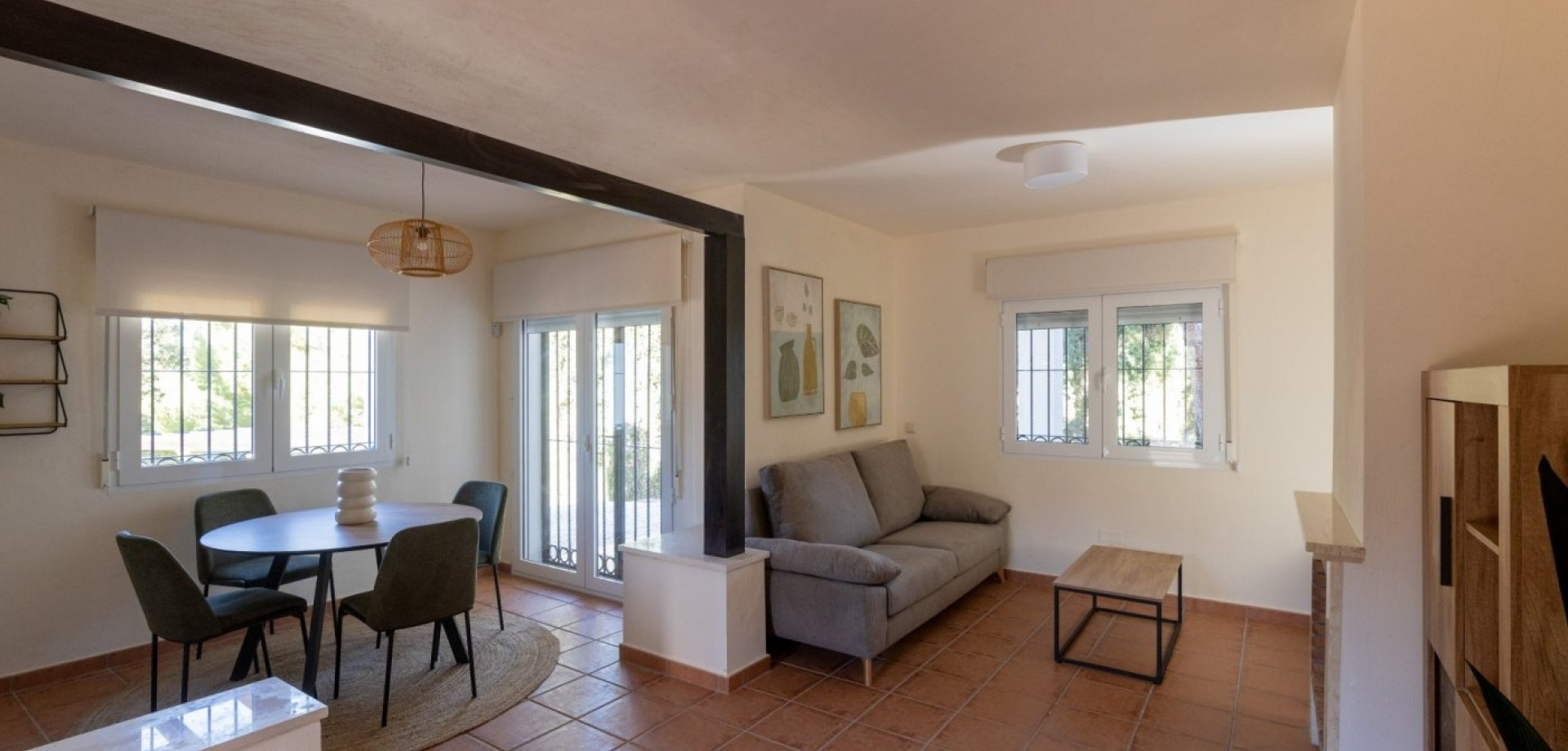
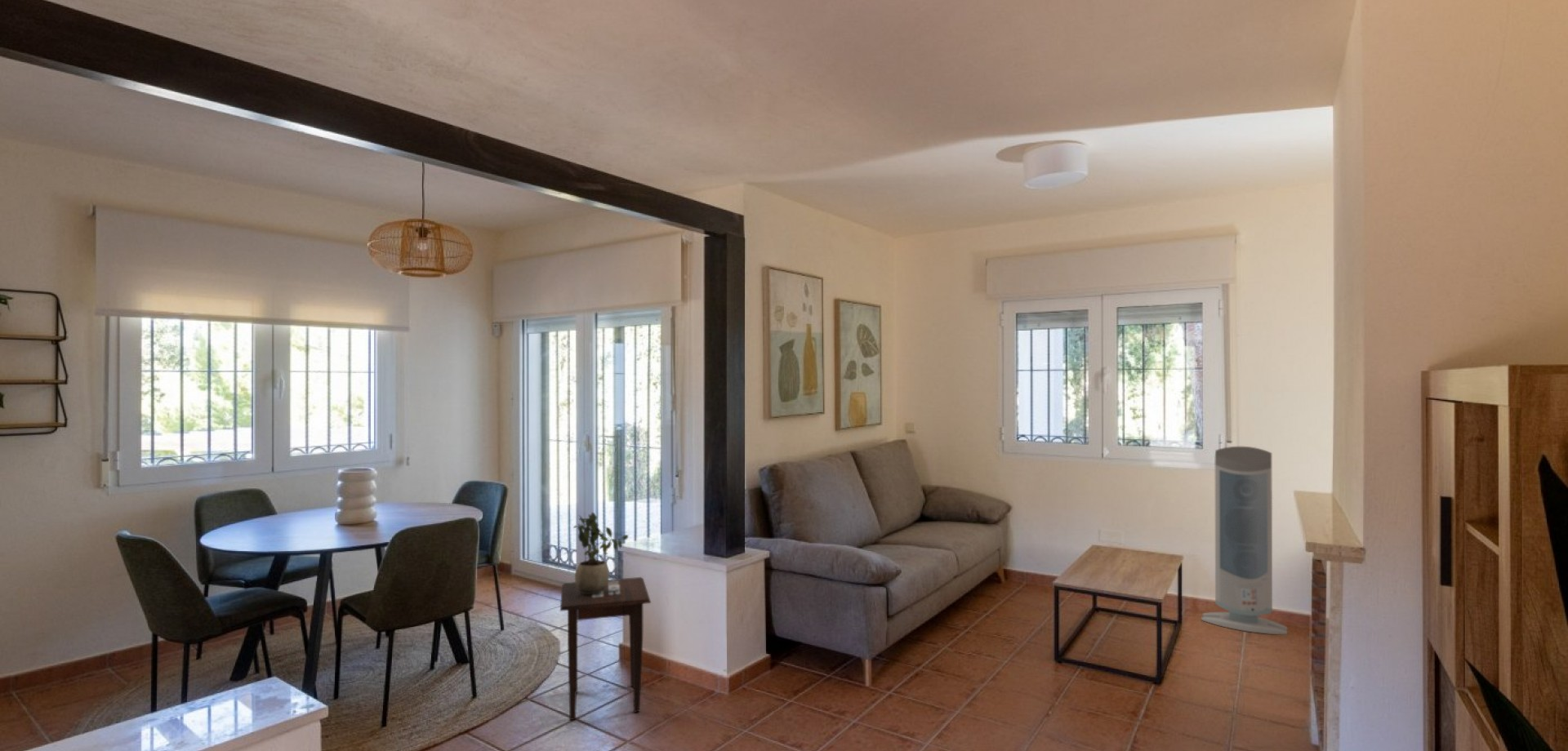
+ air purifier (1243, 535)
+ side table (630, 643)
+ potted plant (598, 550)
